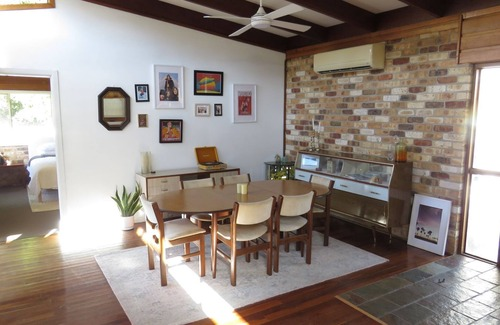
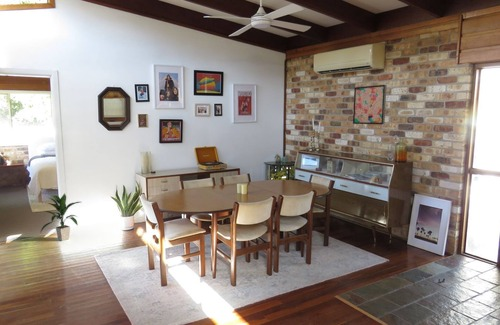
+ wall art (368, 105)
+ indoor plant (59, 216)
